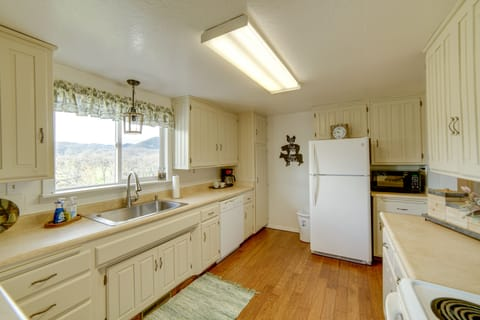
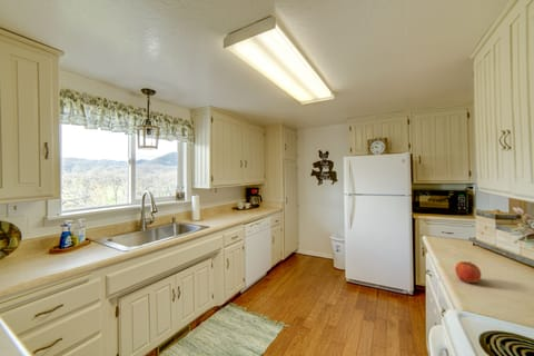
+ fruit (467, 270)
